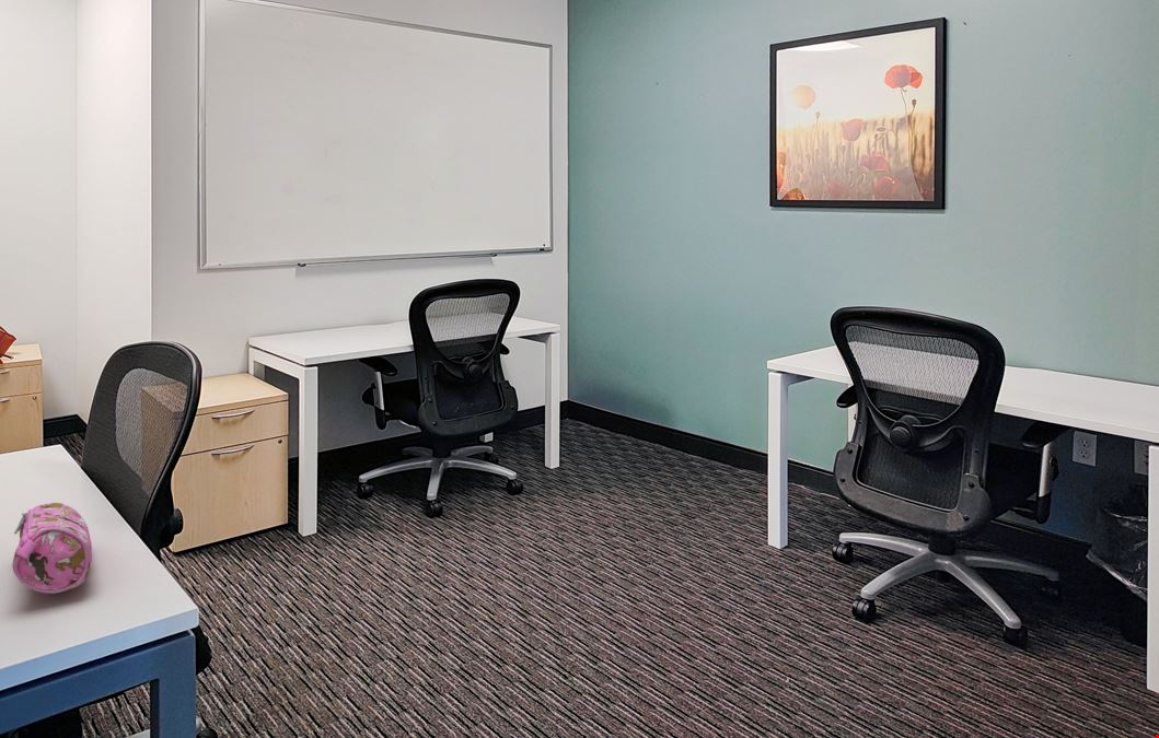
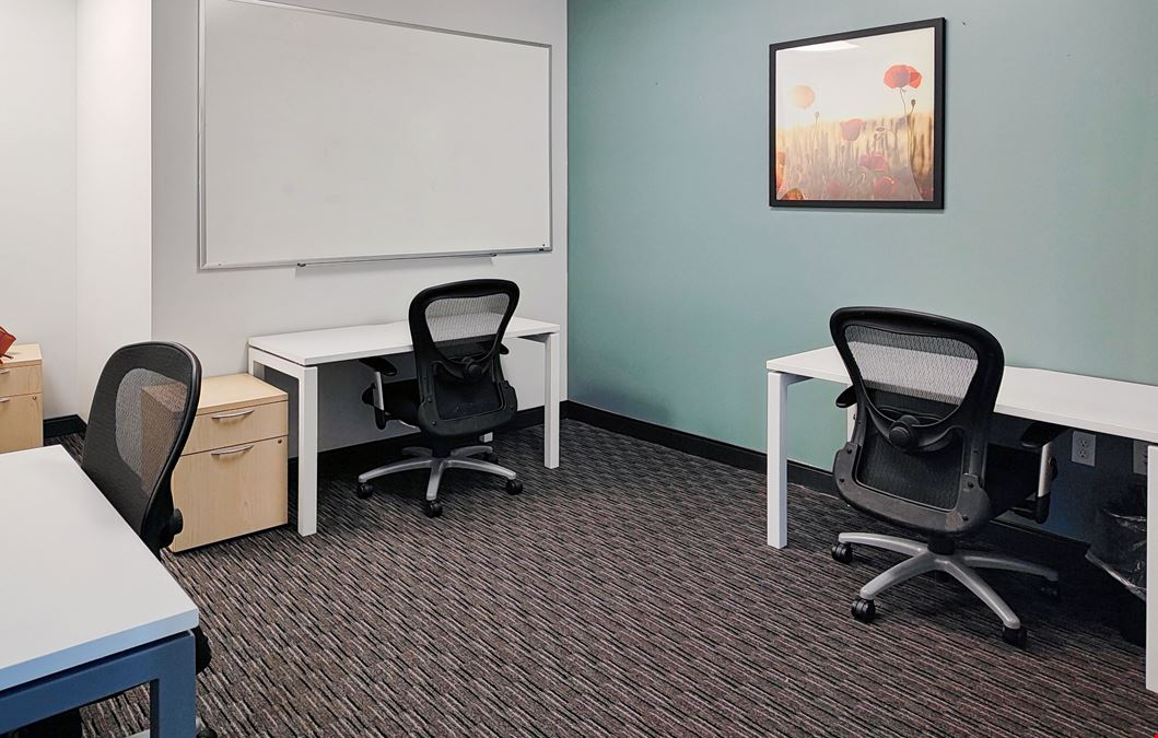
- pencil case (53, 544)
